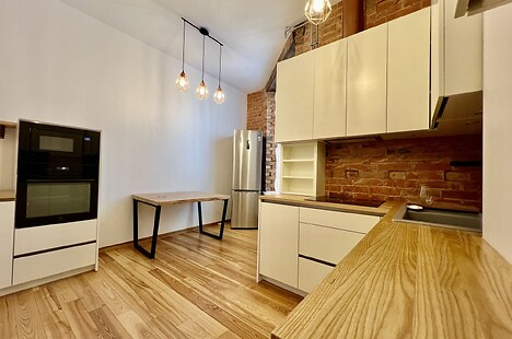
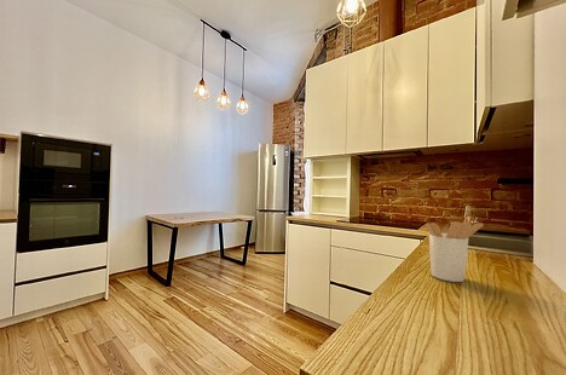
+ utensil holder (452, 248)
